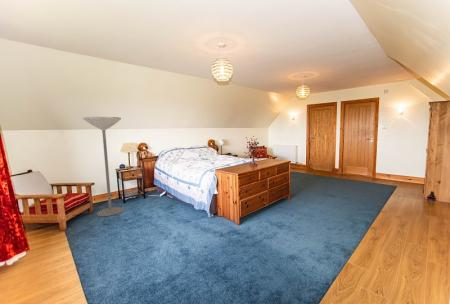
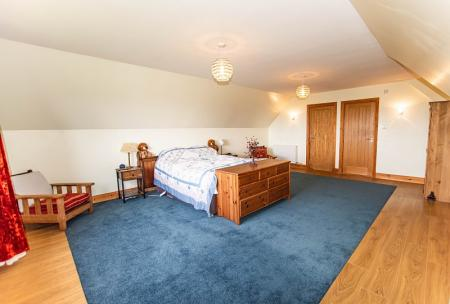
- floor lamp (106, 165)
